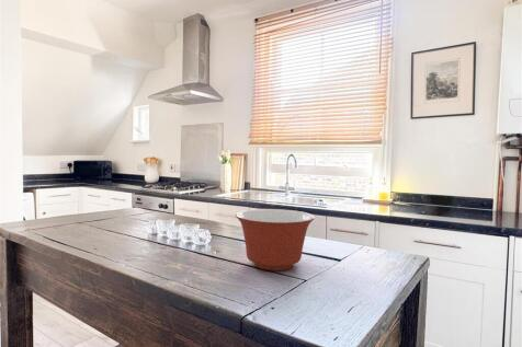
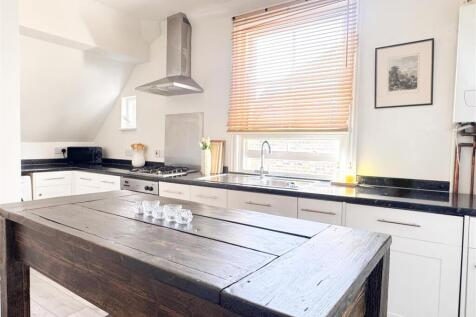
- mixing bowl (274, 239)
